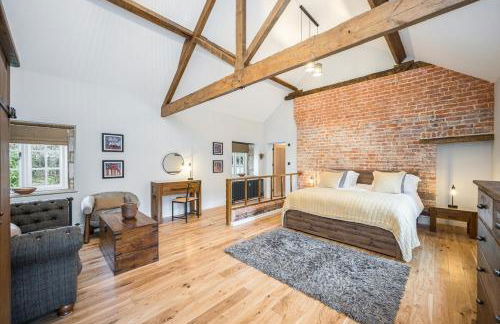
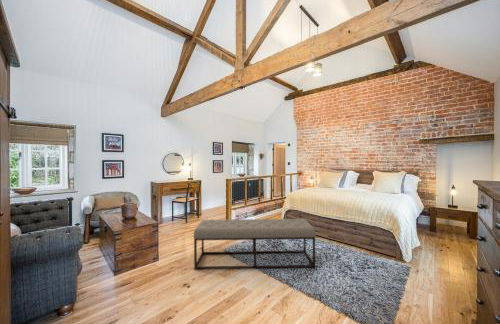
+ bench (254, 241)
